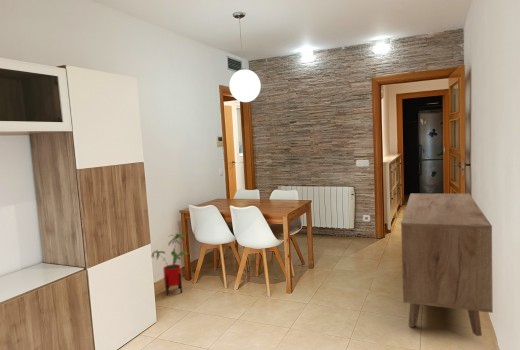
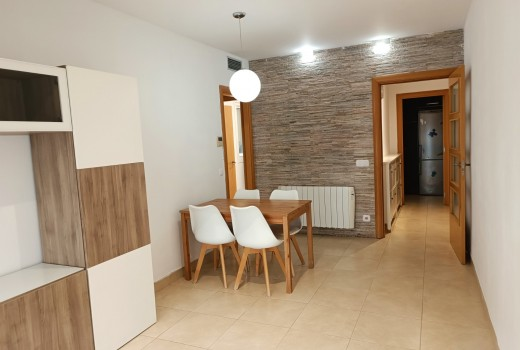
- sideboard (440, 252)
- house plant (173, 263)
